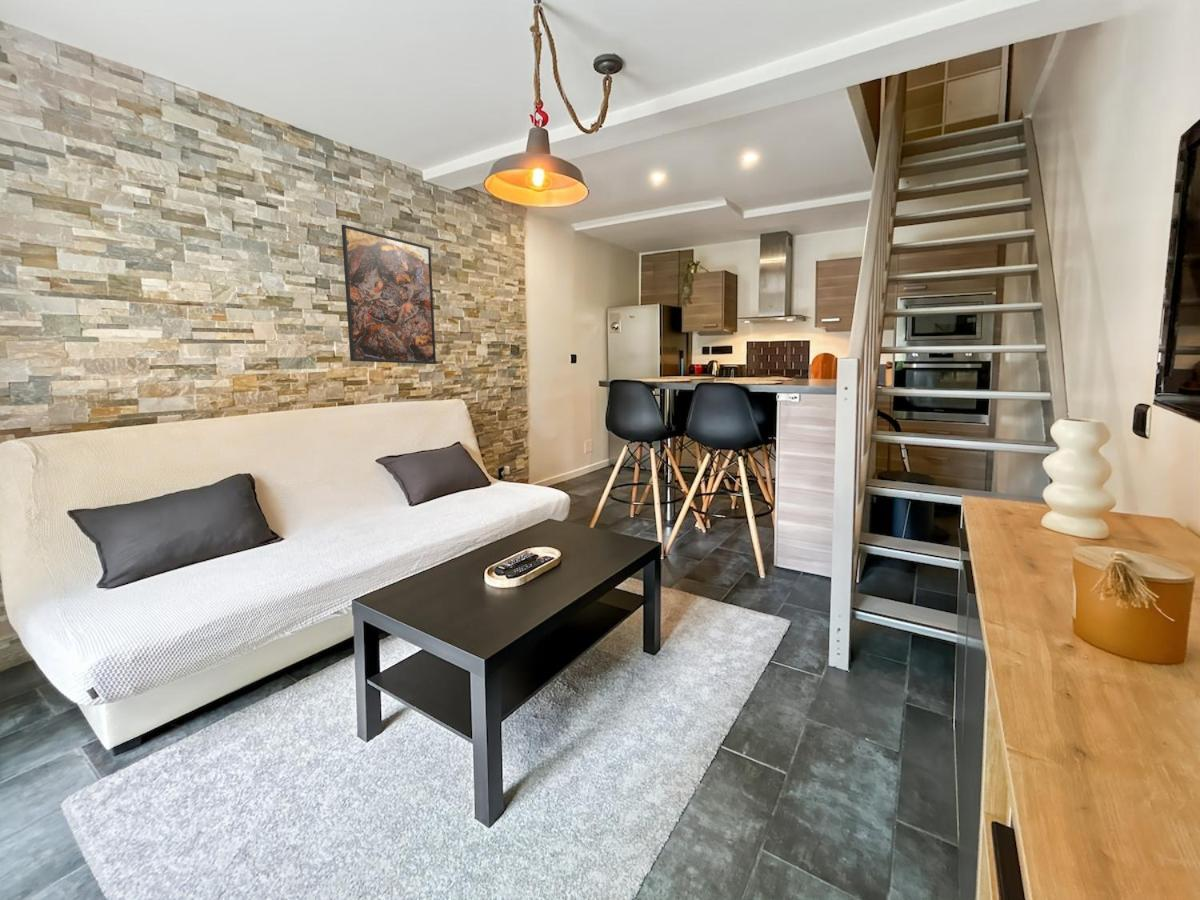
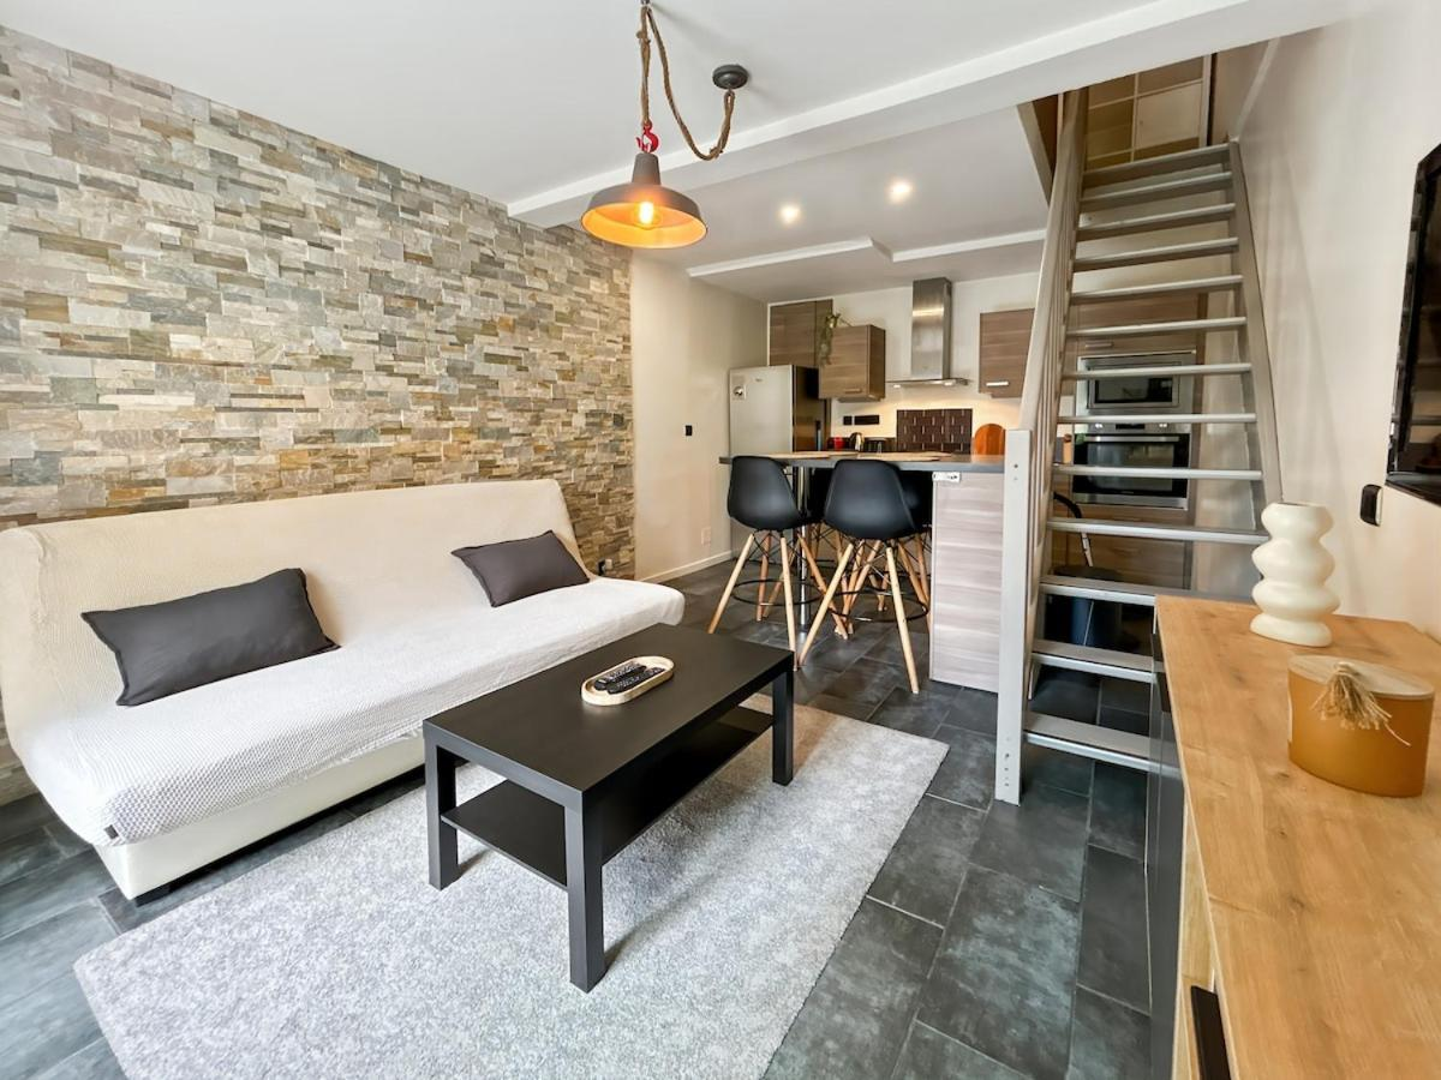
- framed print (392, 300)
